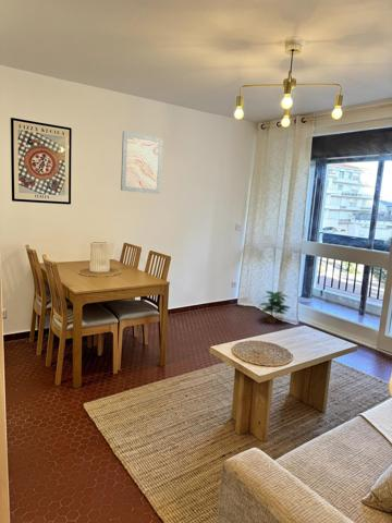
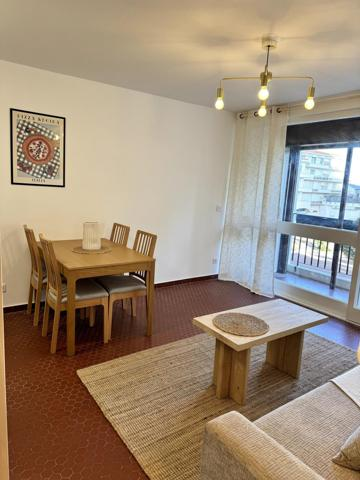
- wall art (142, 163)
- potted plant (274, 307)
